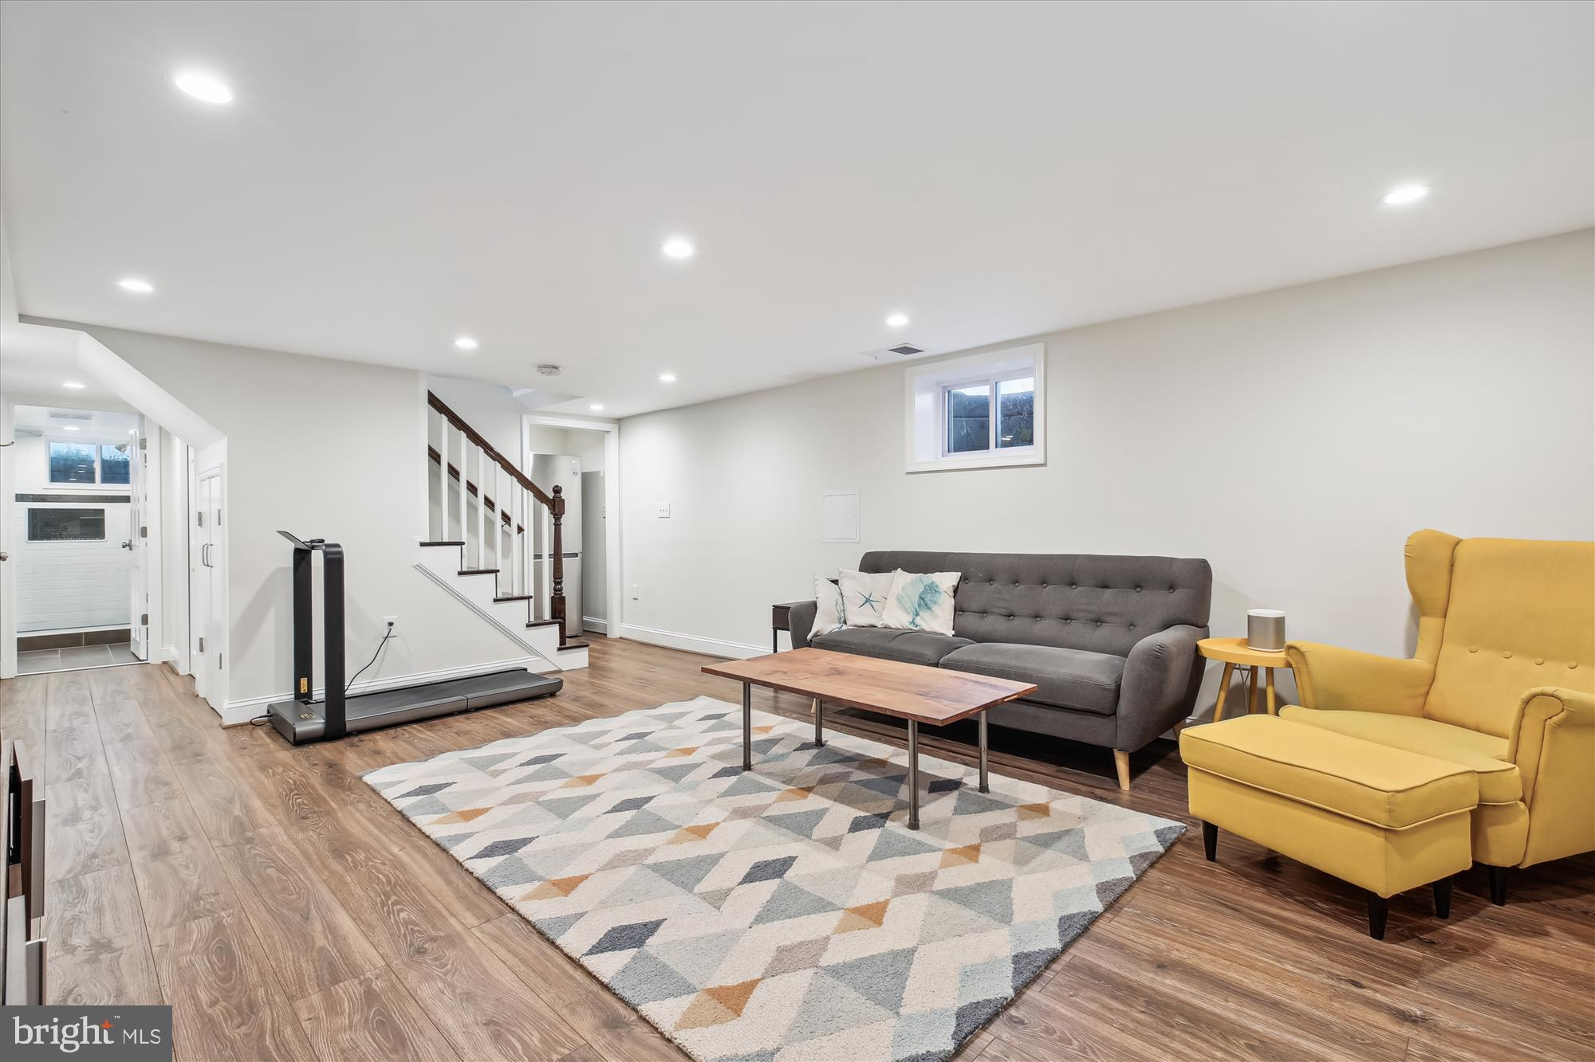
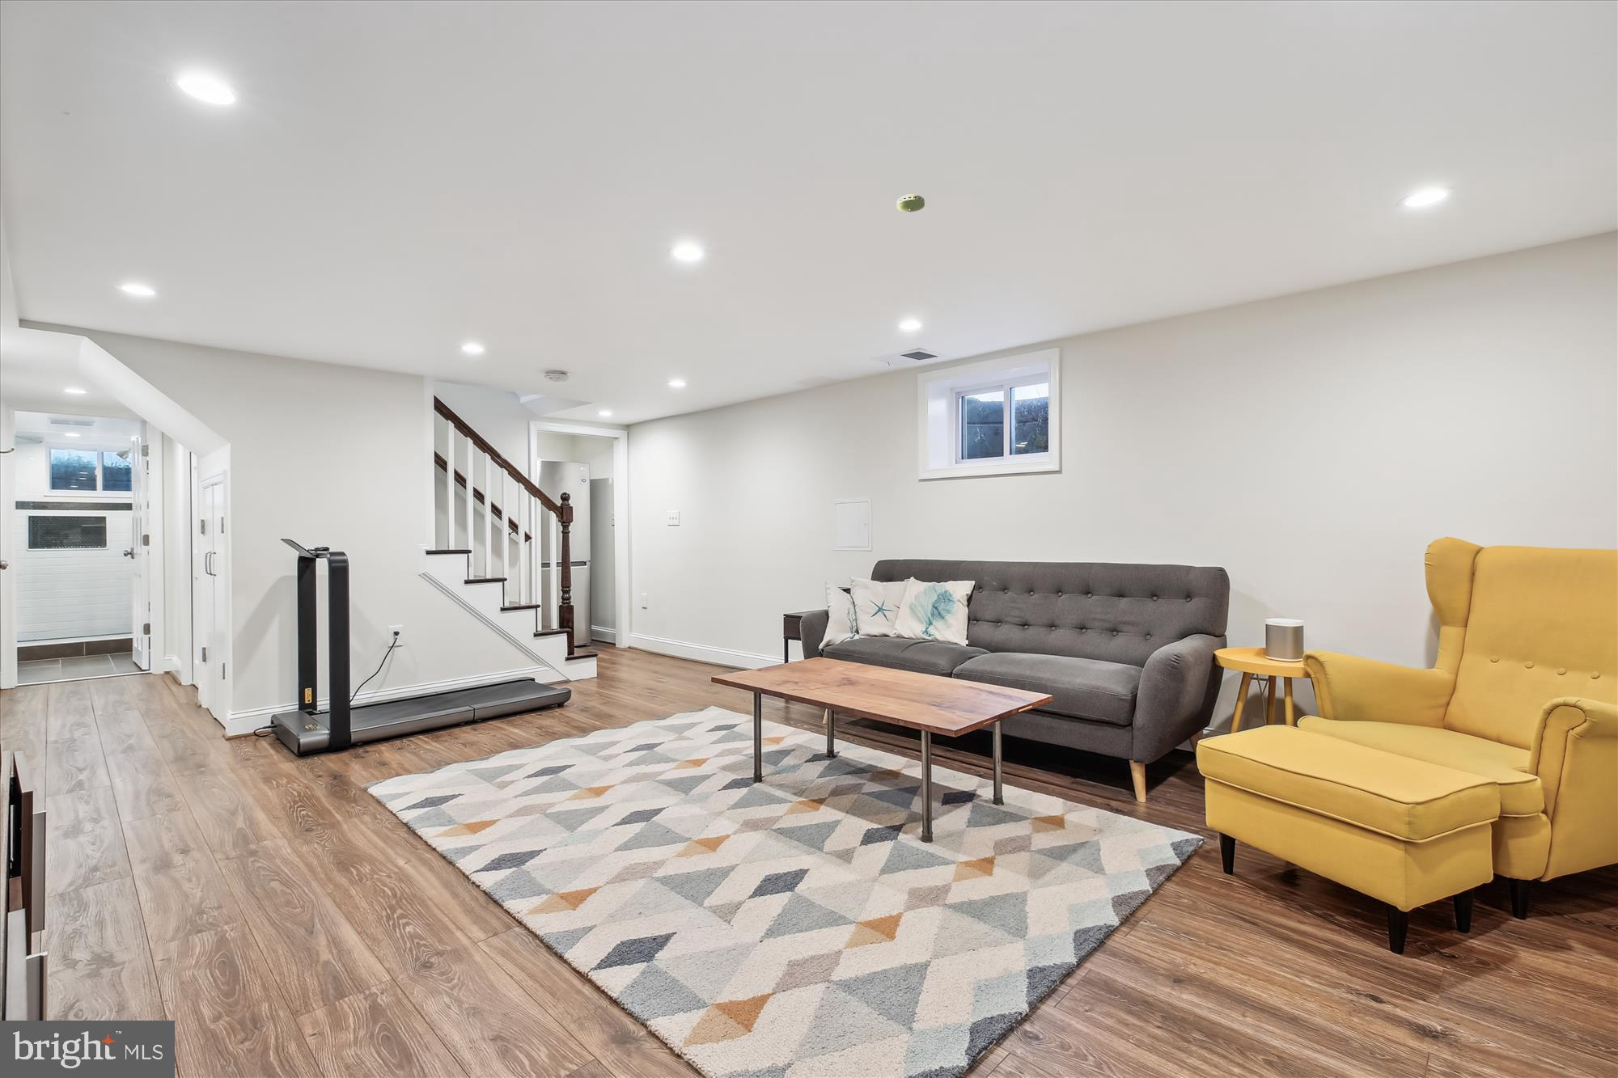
+ smoke detector (911, 202)
